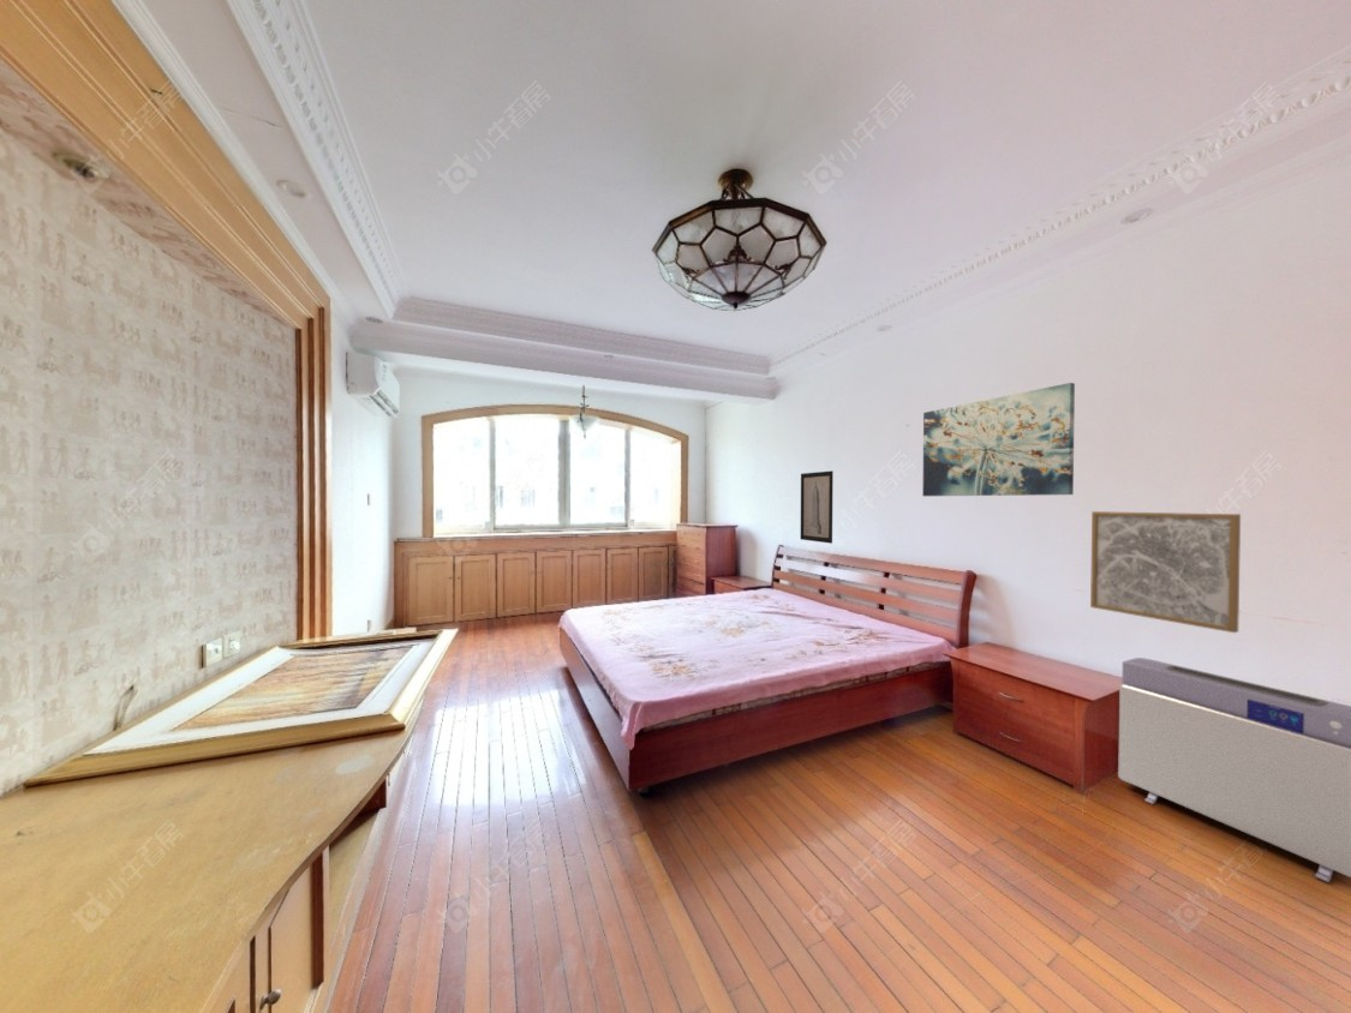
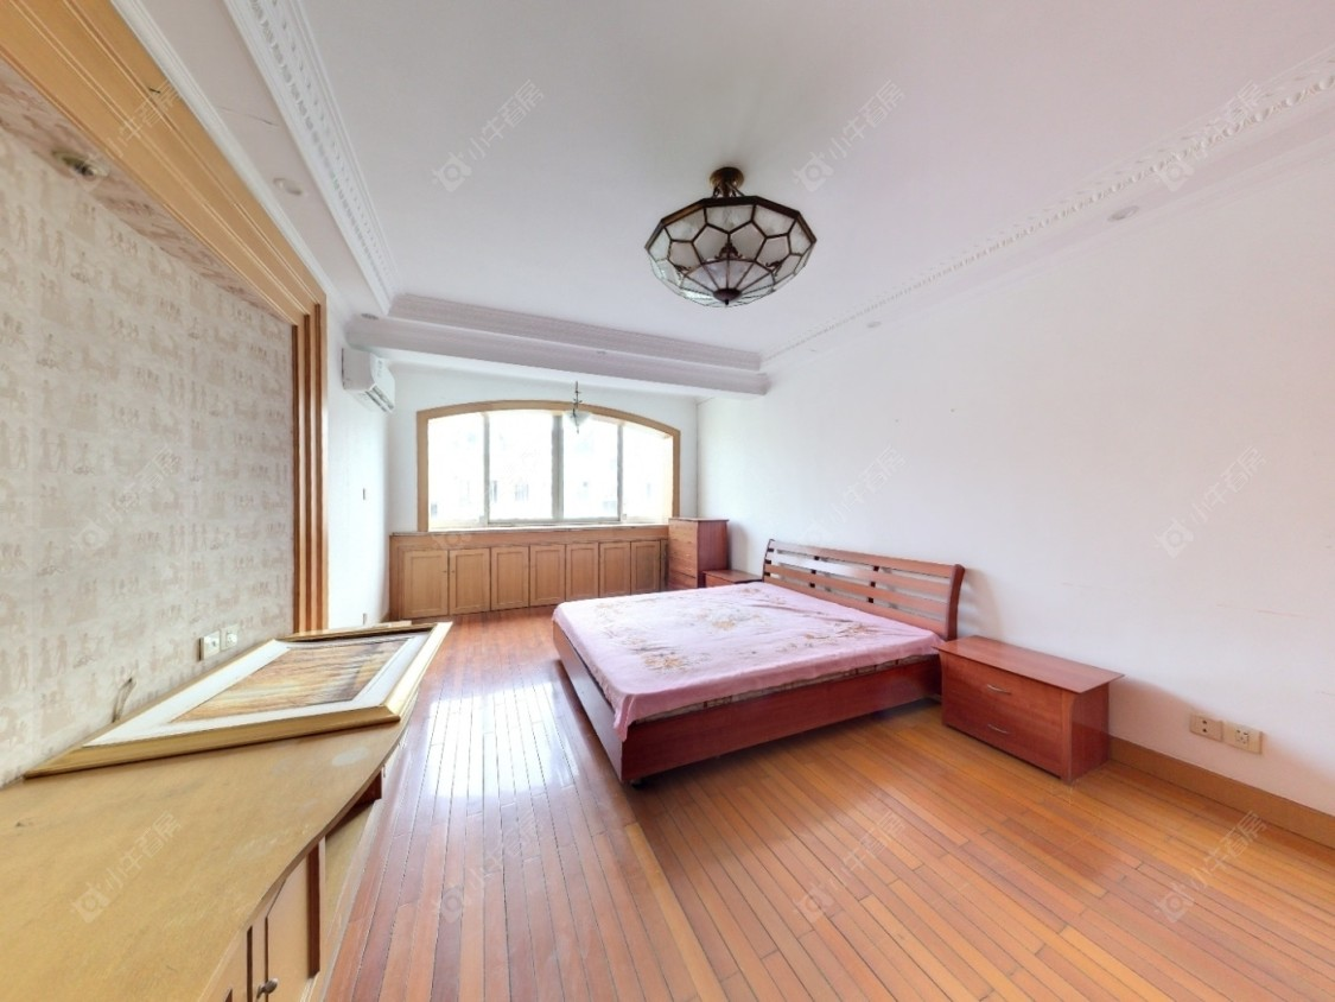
- wall art (987, 448)
- wall art (815, 507)
- air purifier (1241, 755)
- wall art (1158, 565)
